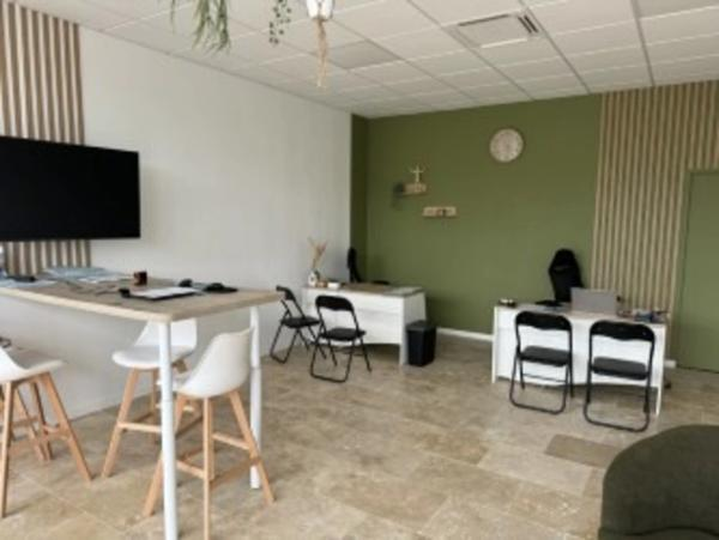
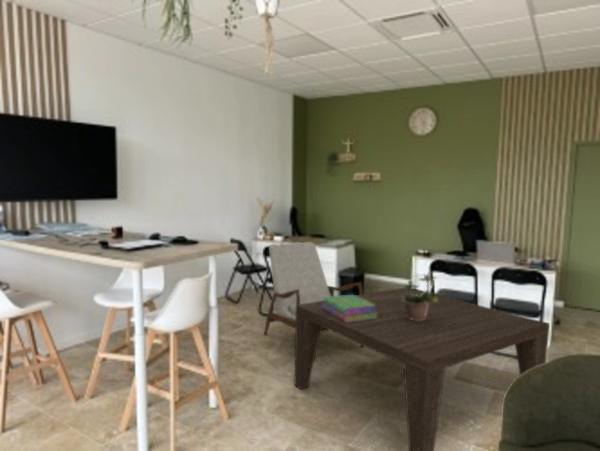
+ potted plant (417, 294)
+ coffee table (413, 356)
+ stack of books (348, 306)
+ armchair (309, 293)
